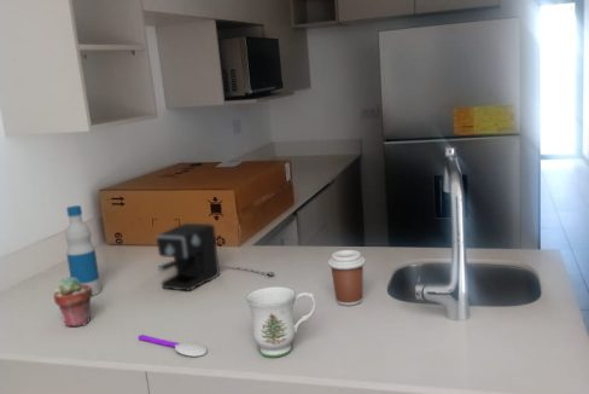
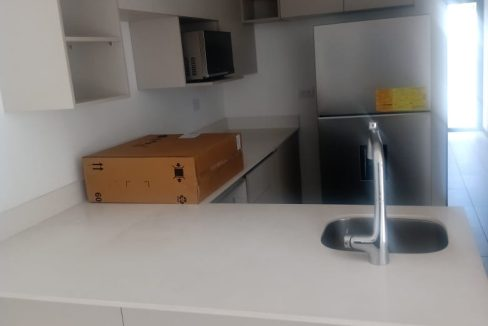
- potted succulent (74, 299)
- coffee maker (212, 256)
- bottle (80, 250)
- spoon (170, 343)
- coffee cup (348, 277)
- mug (282, 321)
